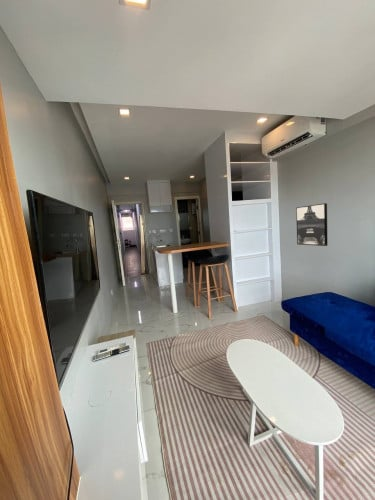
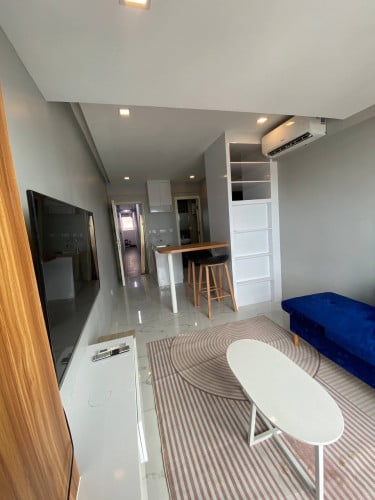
- wall art (310, 225)
